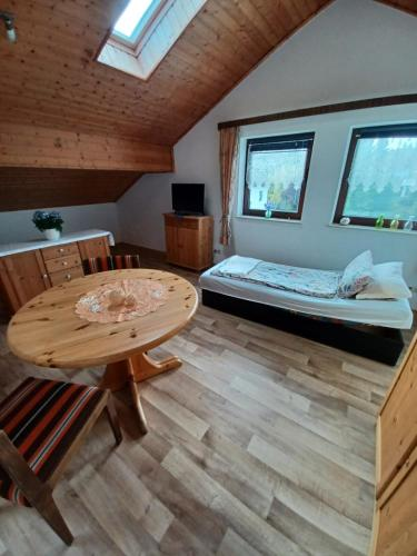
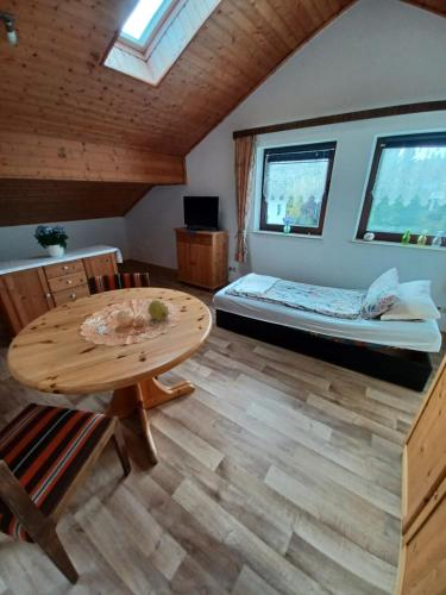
+ fruit (158, 309)
